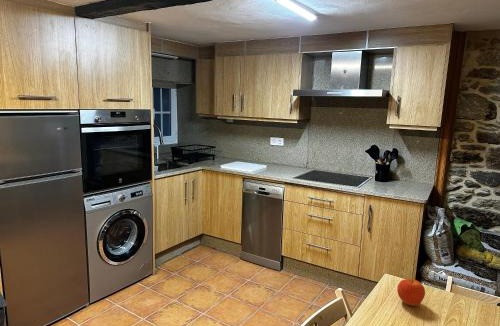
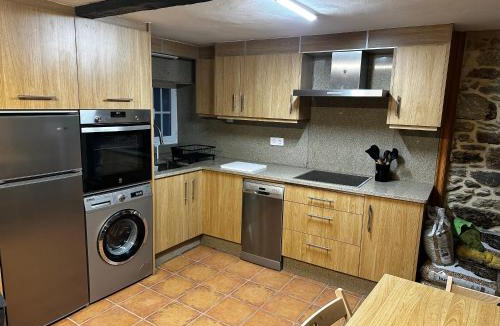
- fruit (410, 291)
